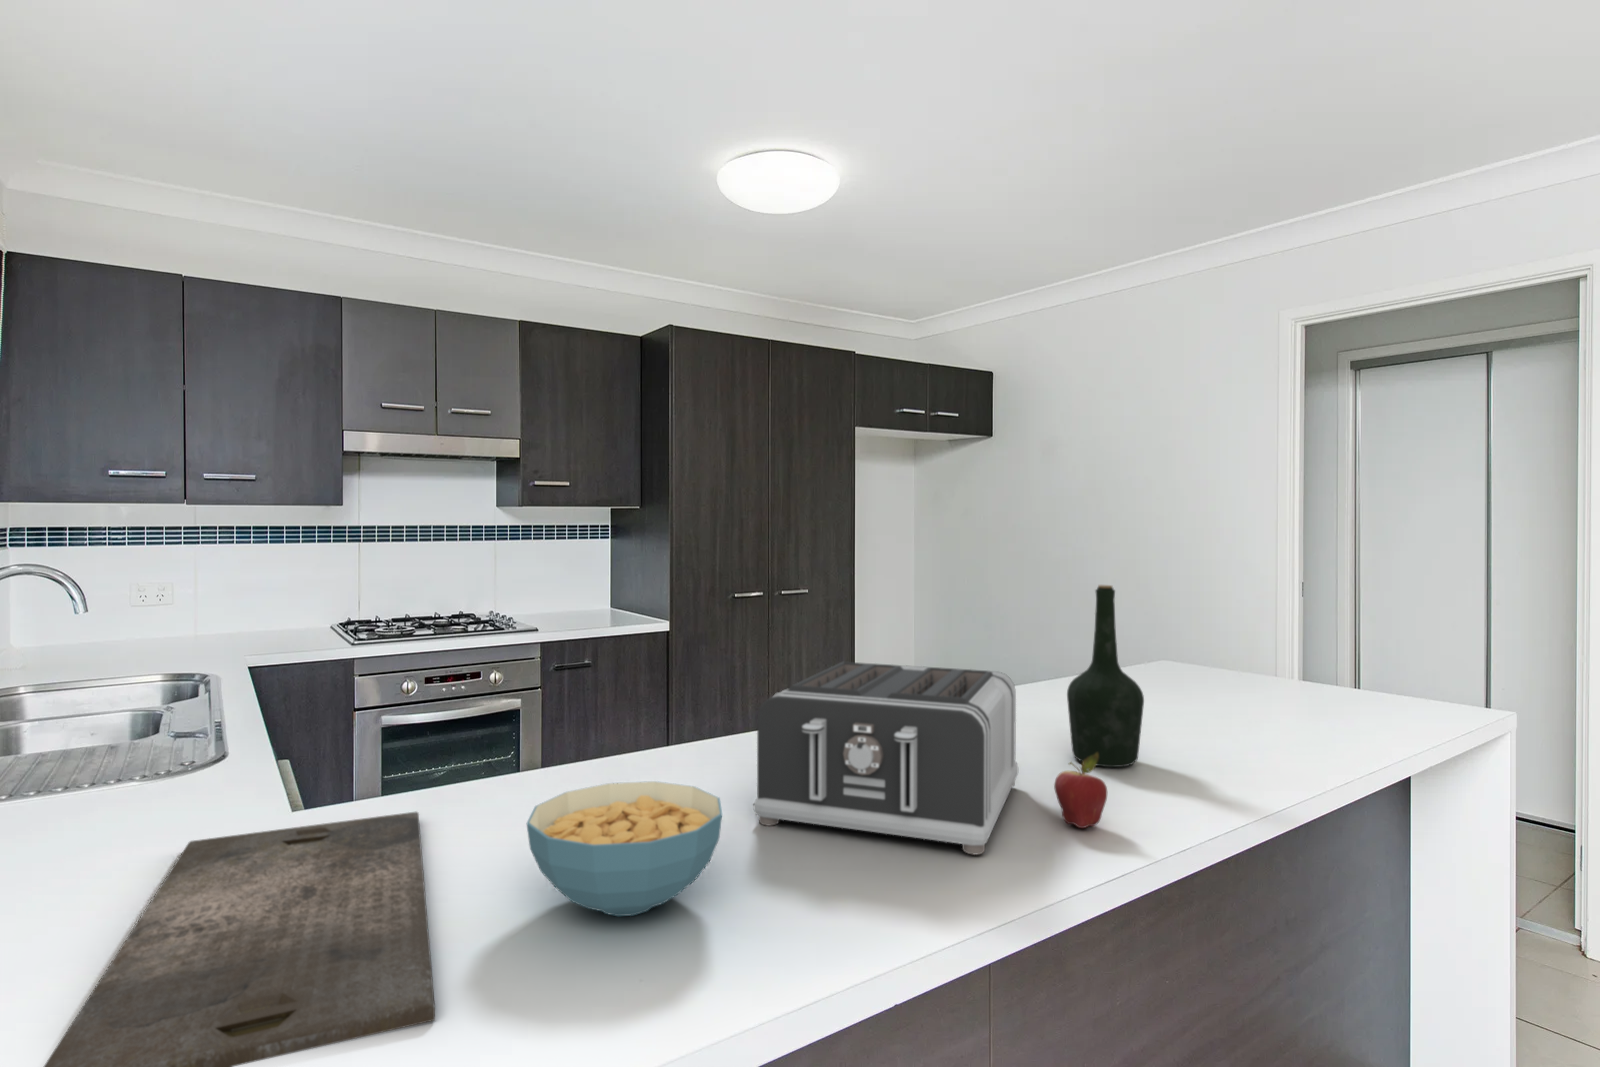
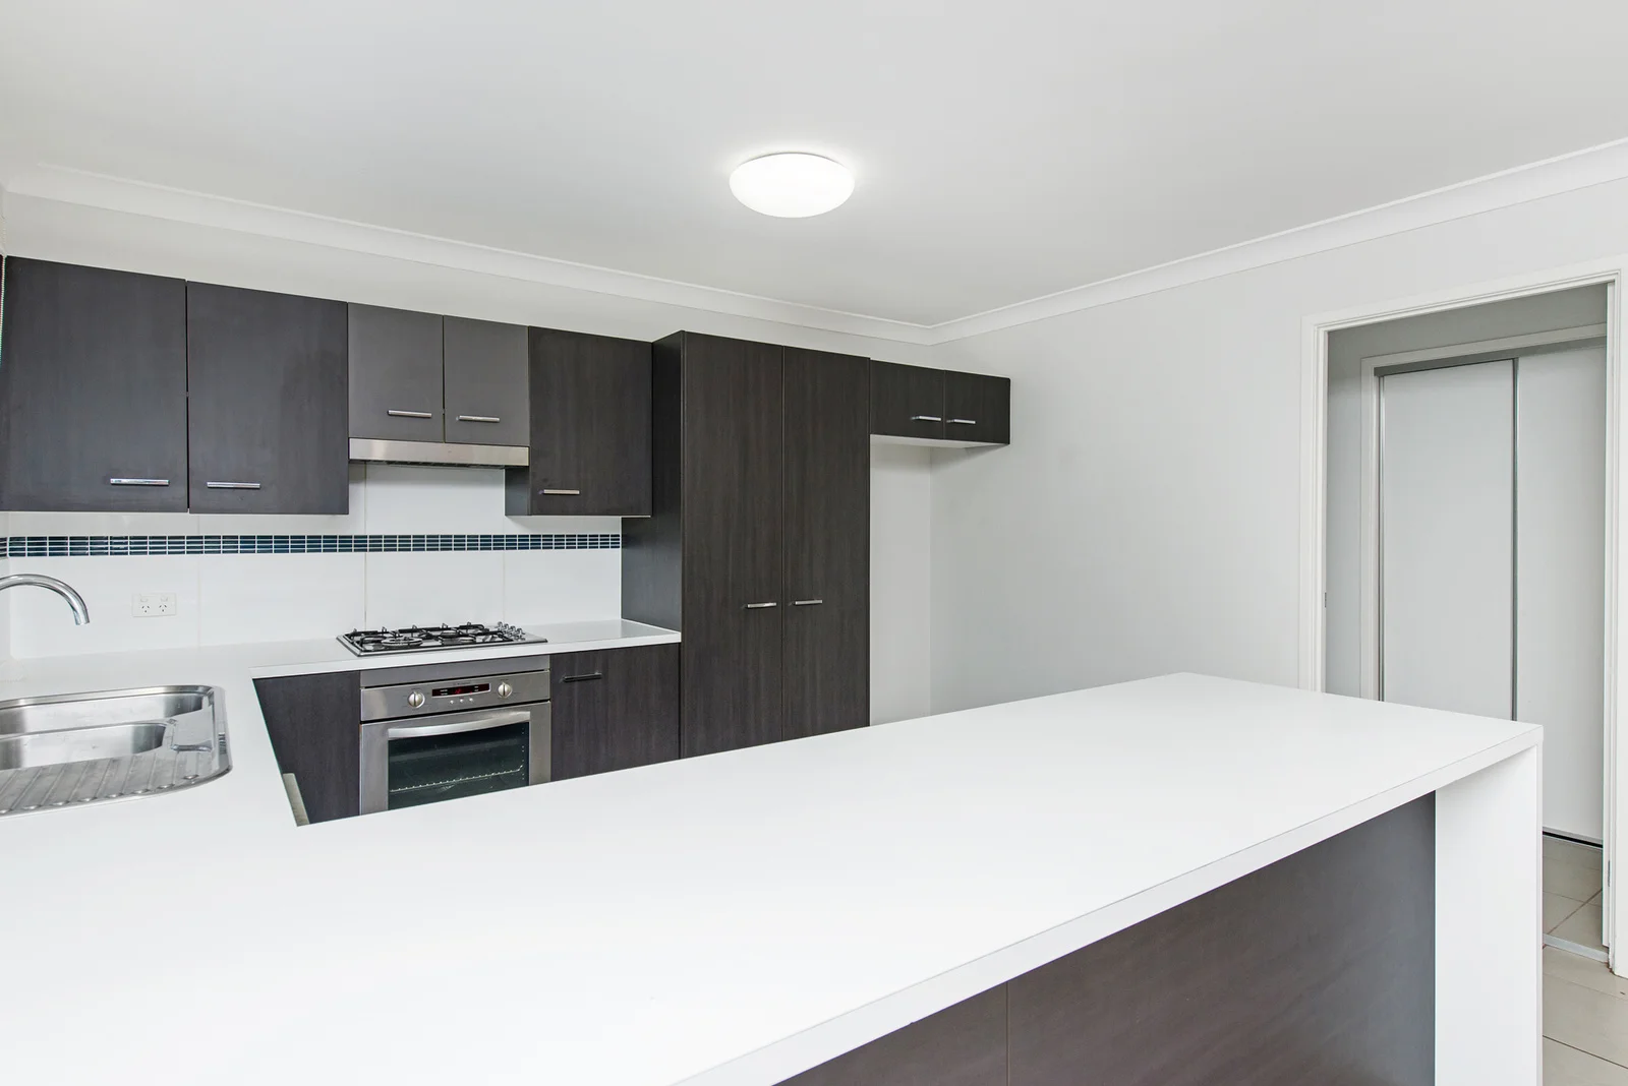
- bottle (1104, 673)
- cutting board (286, 912)
- fruit (1081, 787)
- toaster (892, 742)
- cereal bowl (627, 856)
